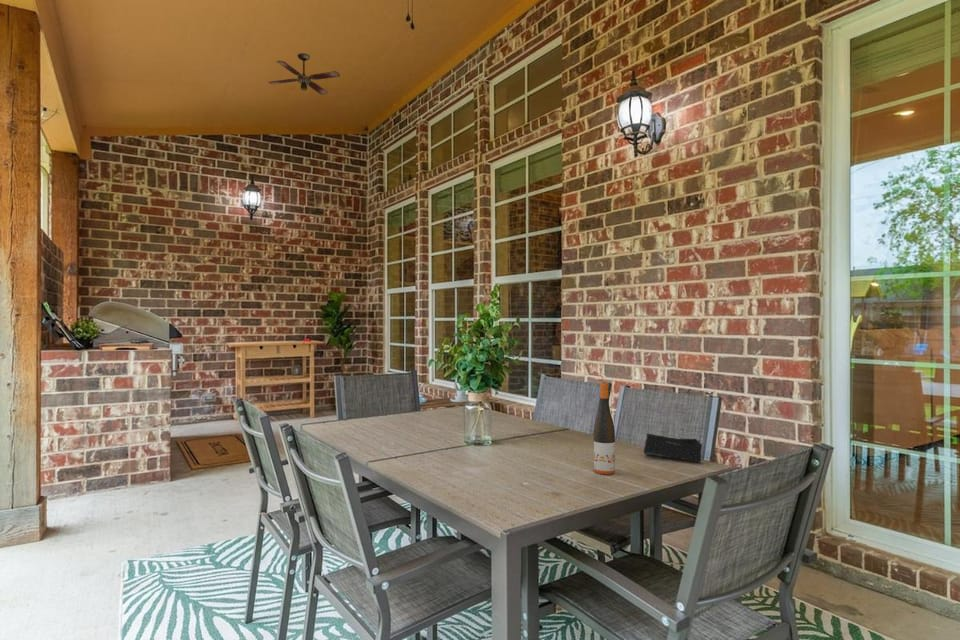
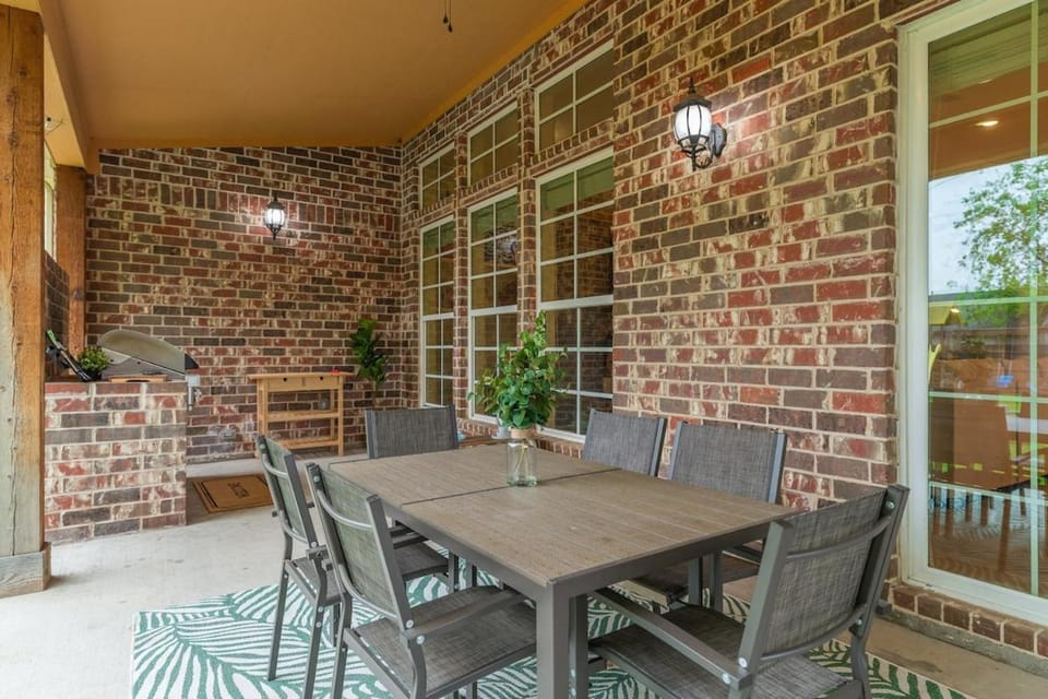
- wine bottle (604, 427)
- ceiling fan (303, 73)
- speaker (671, 447)
